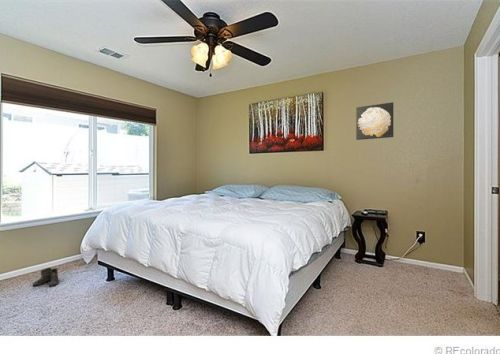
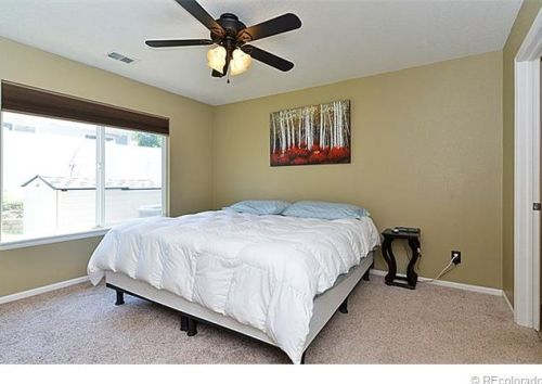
- wall art (374, 121)
- boots (47, 276)
